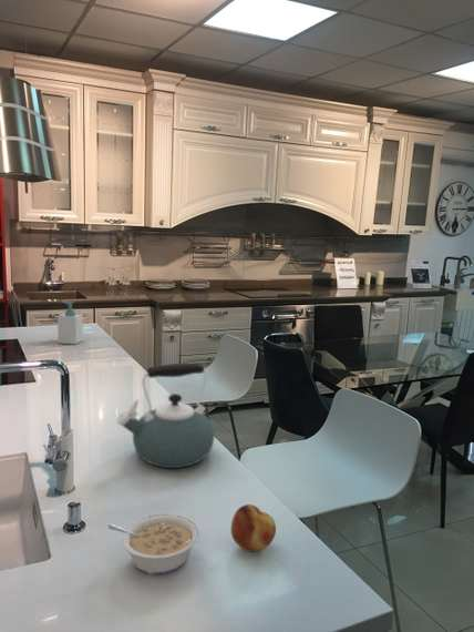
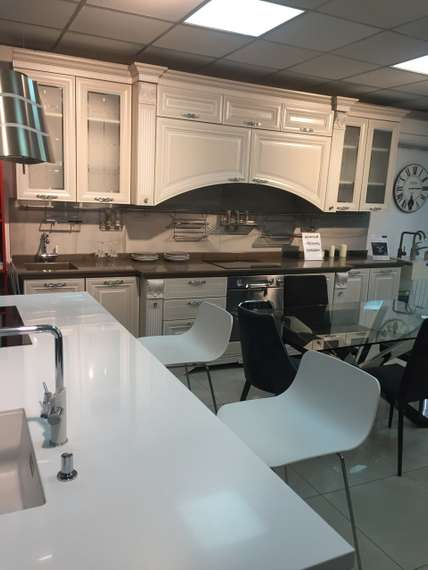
- kettle (166, 410)
- legume (157, 544)
- soap bottle (70, 322)
- fruit (253, 528)
